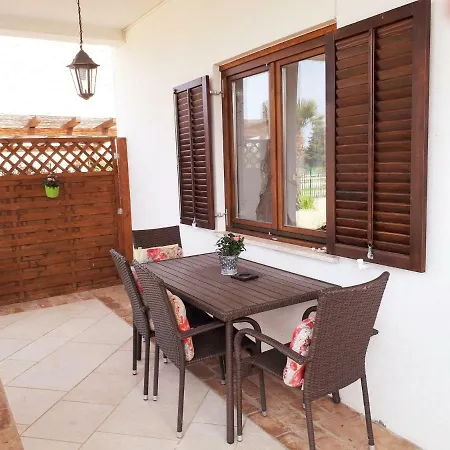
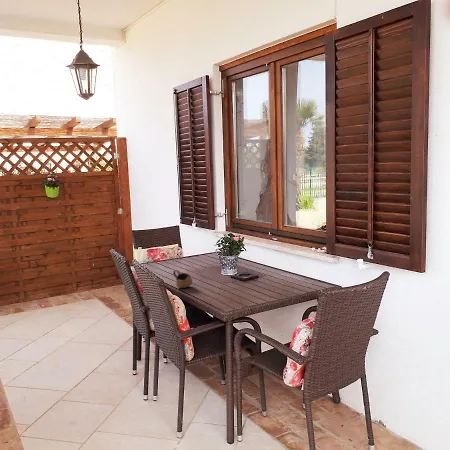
+ cup (183, 278)
